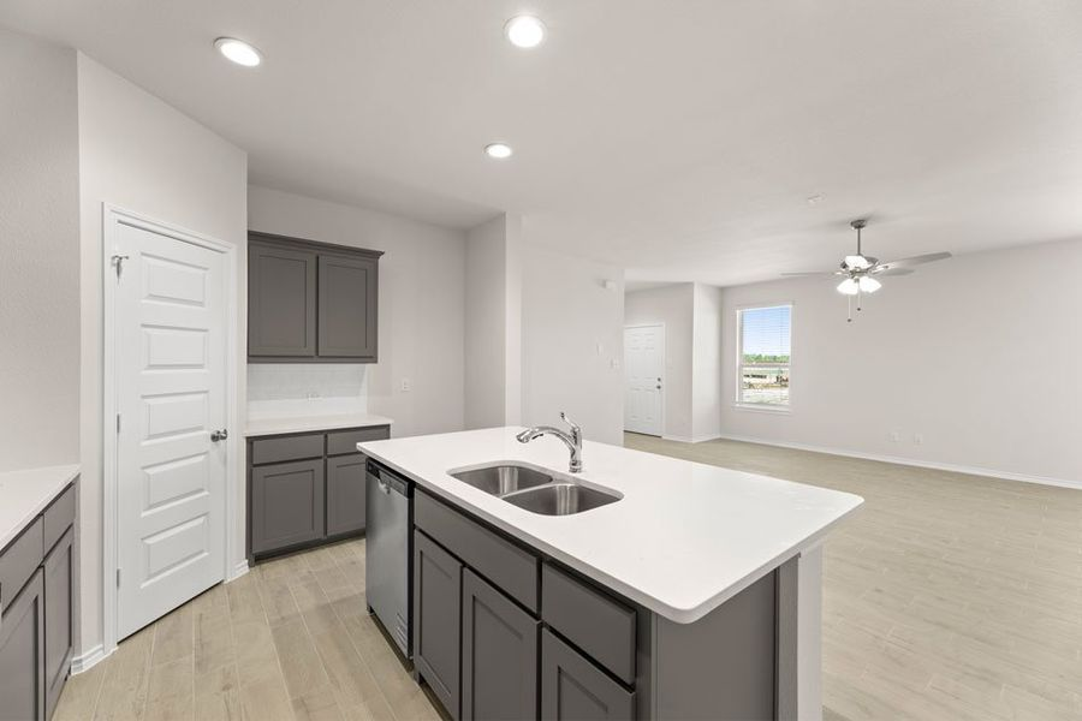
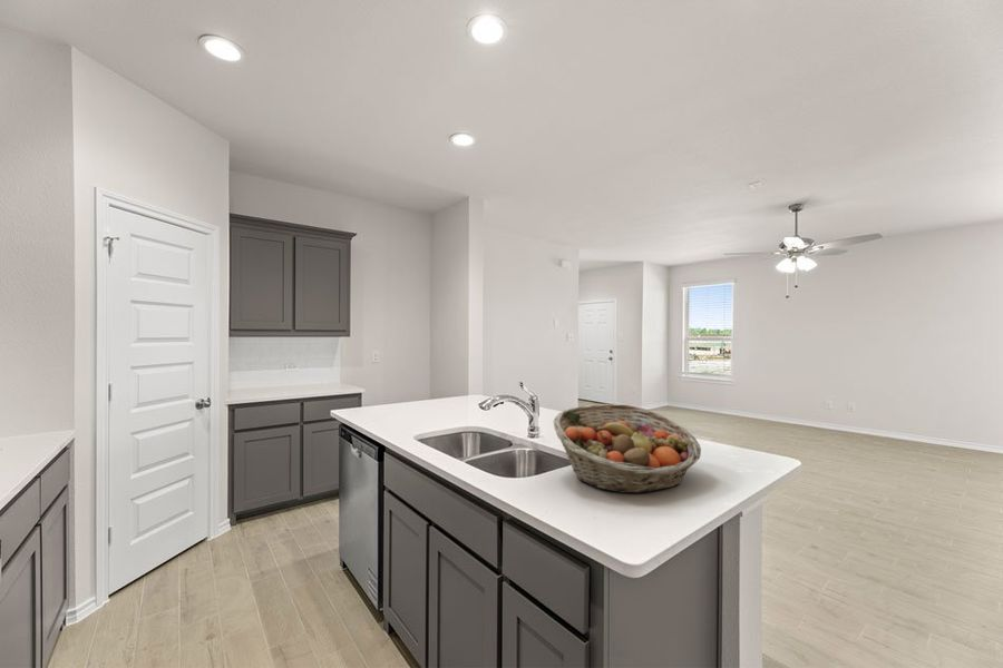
+ fruit basket (624, 444)
